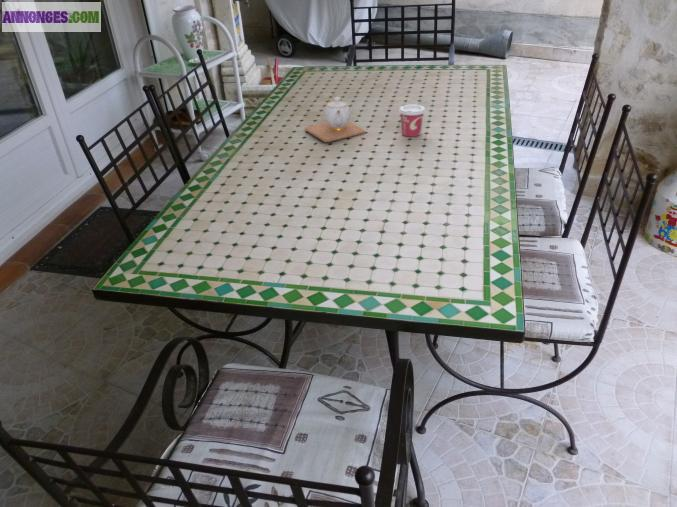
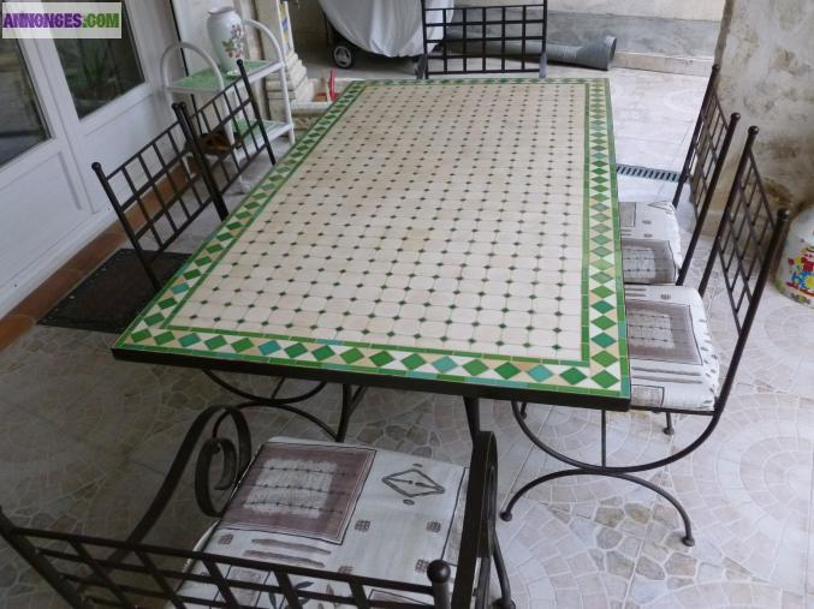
- teapot (333, 114)
- cup (411, 120)
